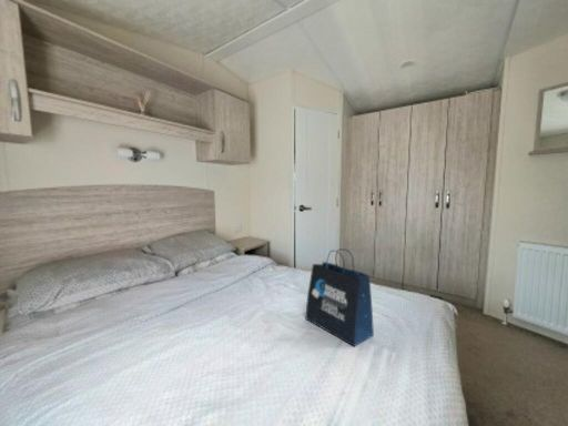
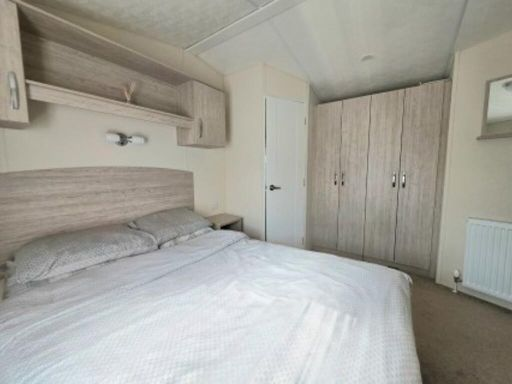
- tote bag (338, 288)
